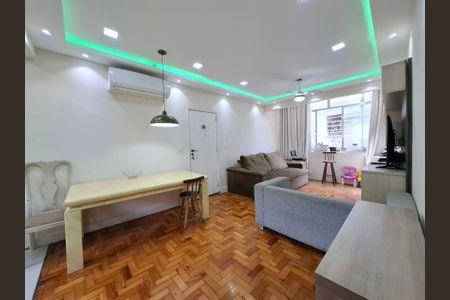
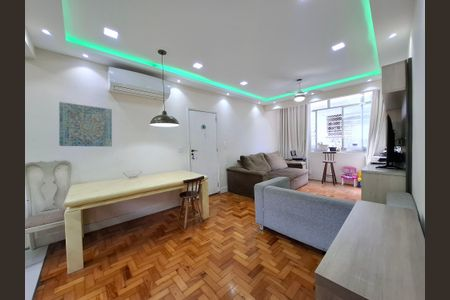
+ wall art (87, 126)
